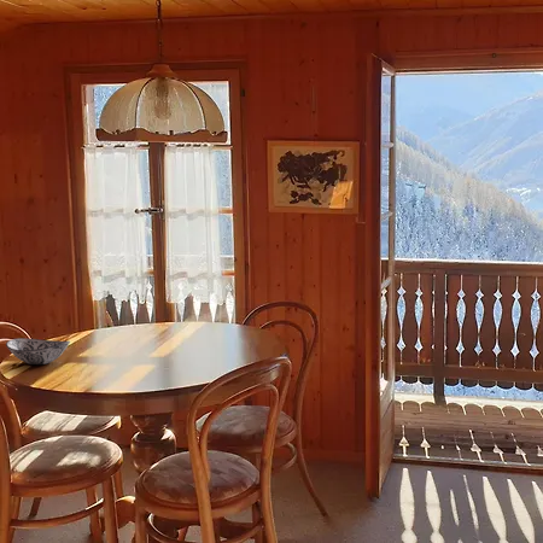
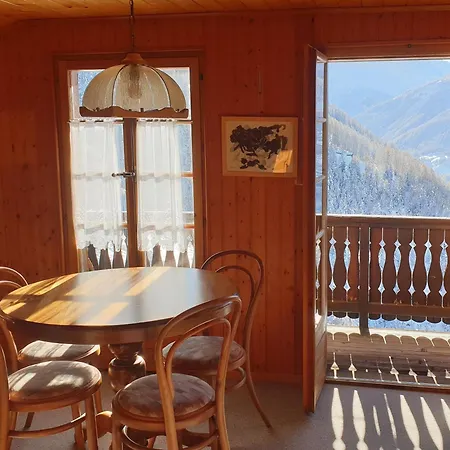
- decorative bowl (39, 351)
